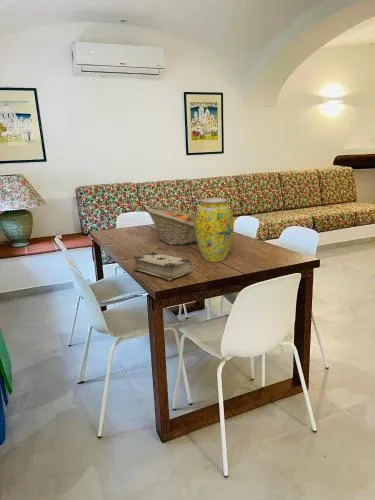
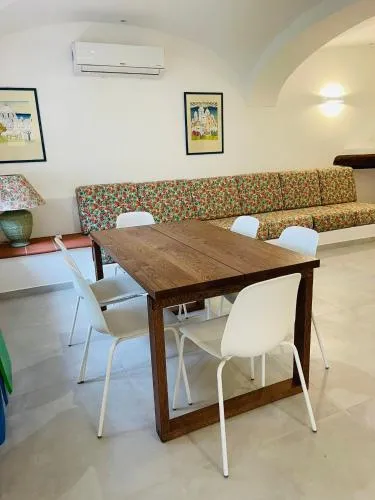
- vase (213, 230)
- fruit basket (178, 222)
- book (162, 264)
